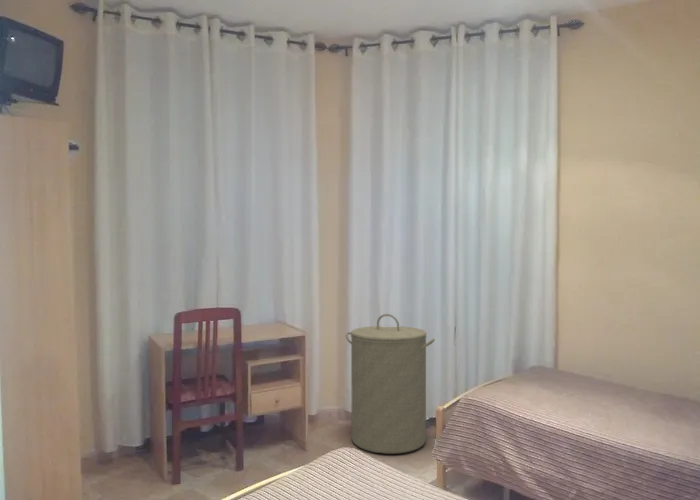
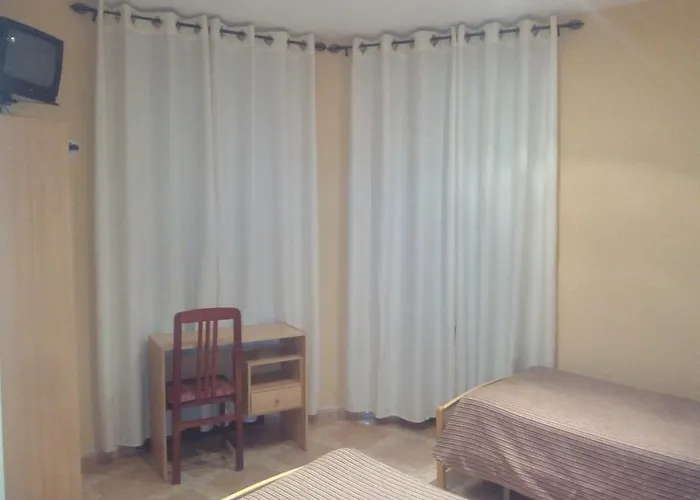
- laundry hamper (388, 377)
